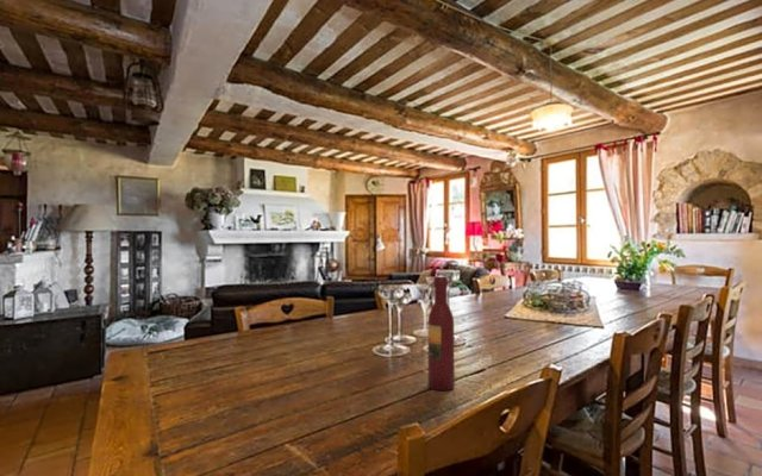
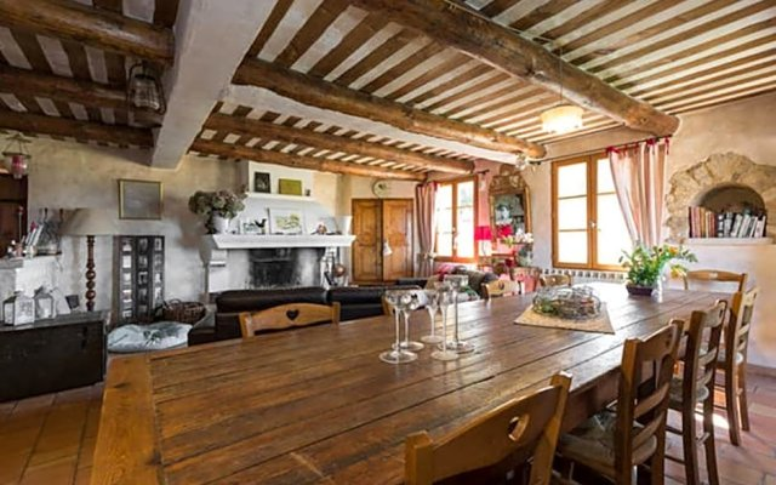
- wine bottle (441, 331)
